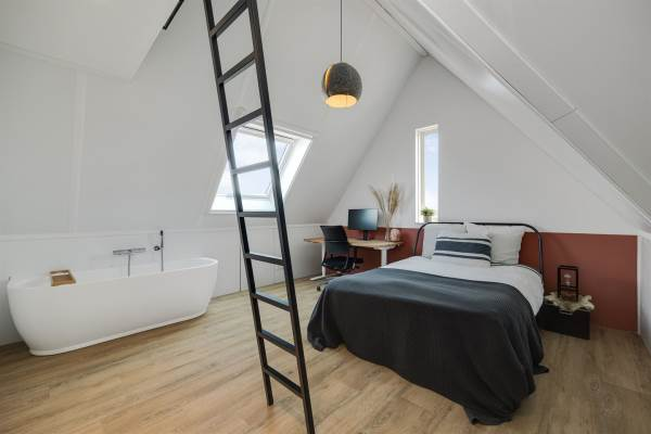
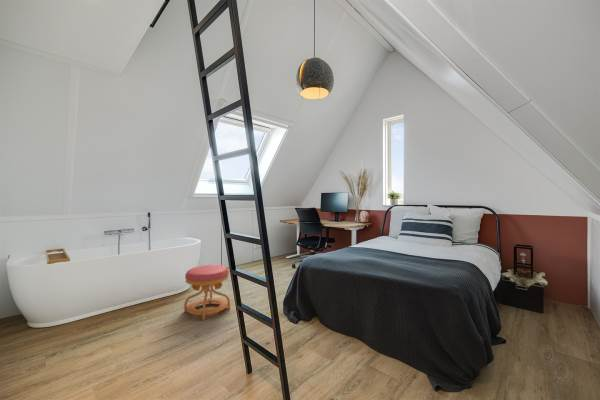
+ stool (207, 289)
